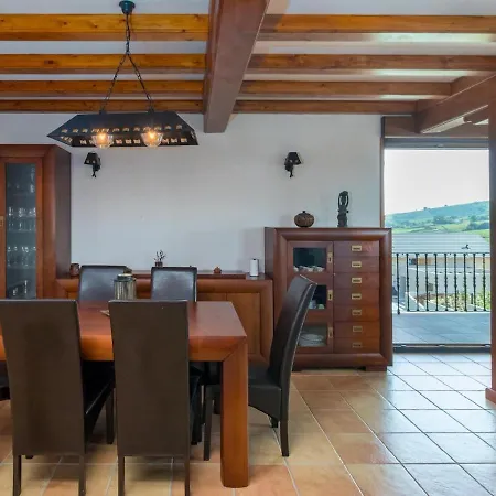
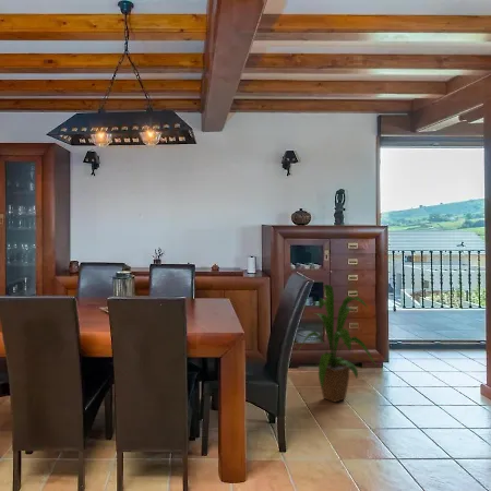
+ house plant (342, 338)
